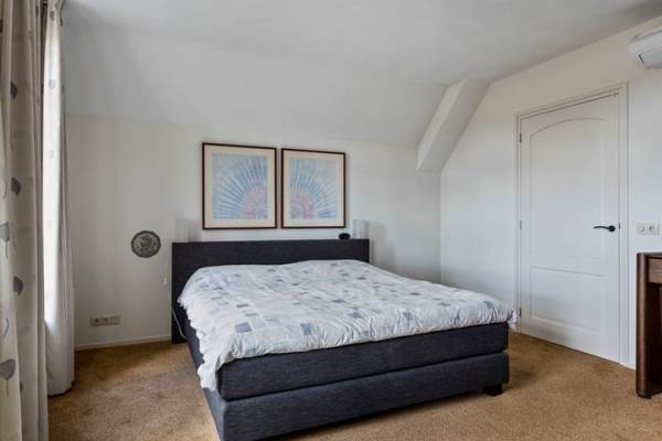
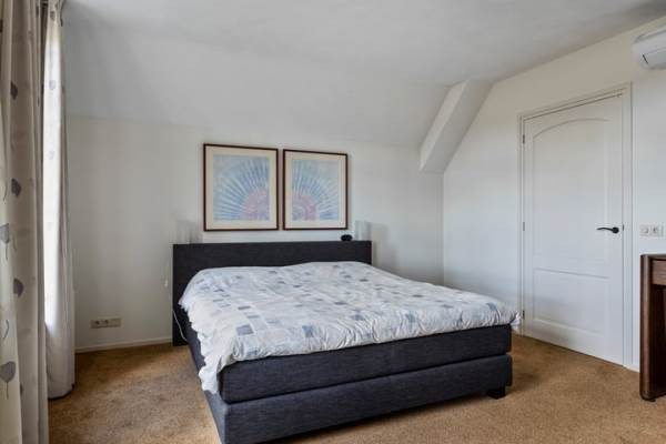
- decorative plate (146, 244)
